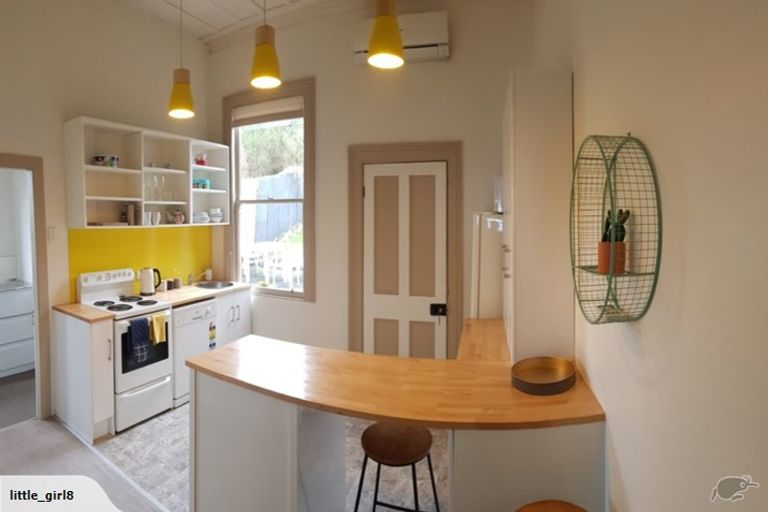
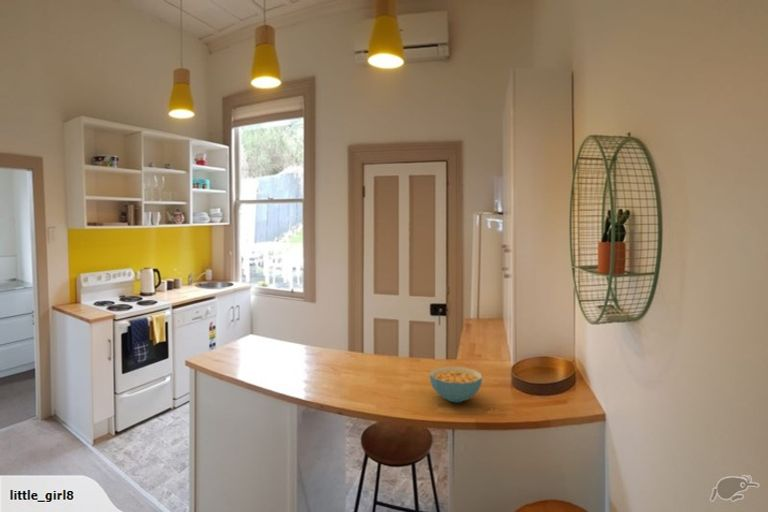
+ cereal bowl (455, 386)
